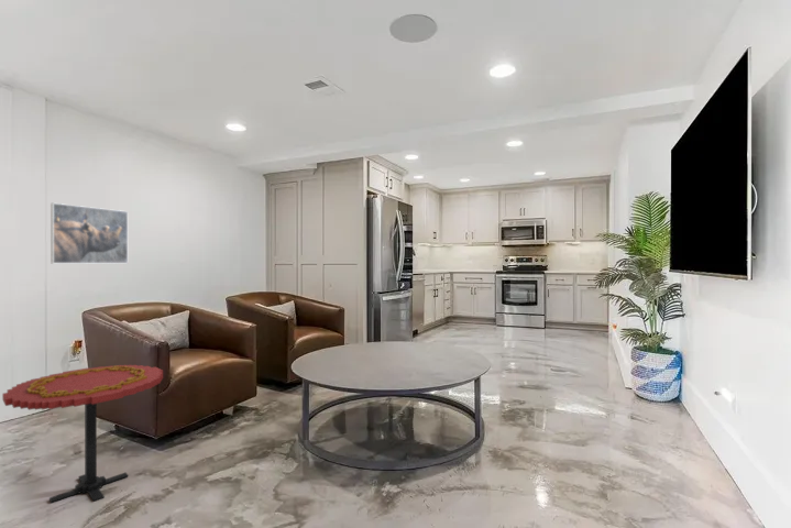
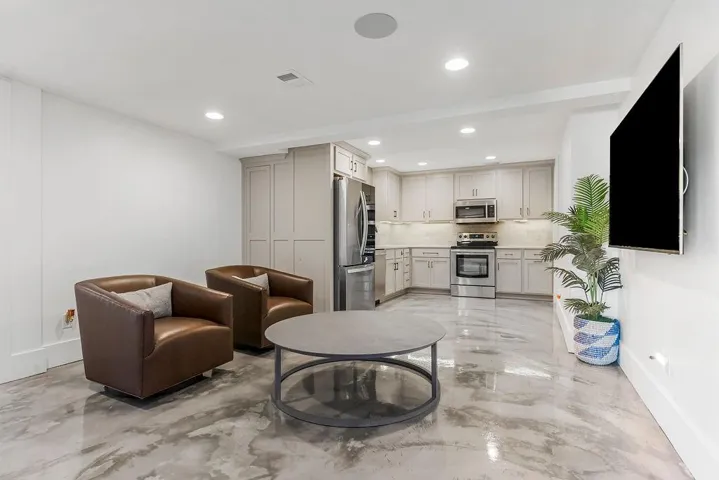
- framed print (91, 235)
- side table (90, 432)
